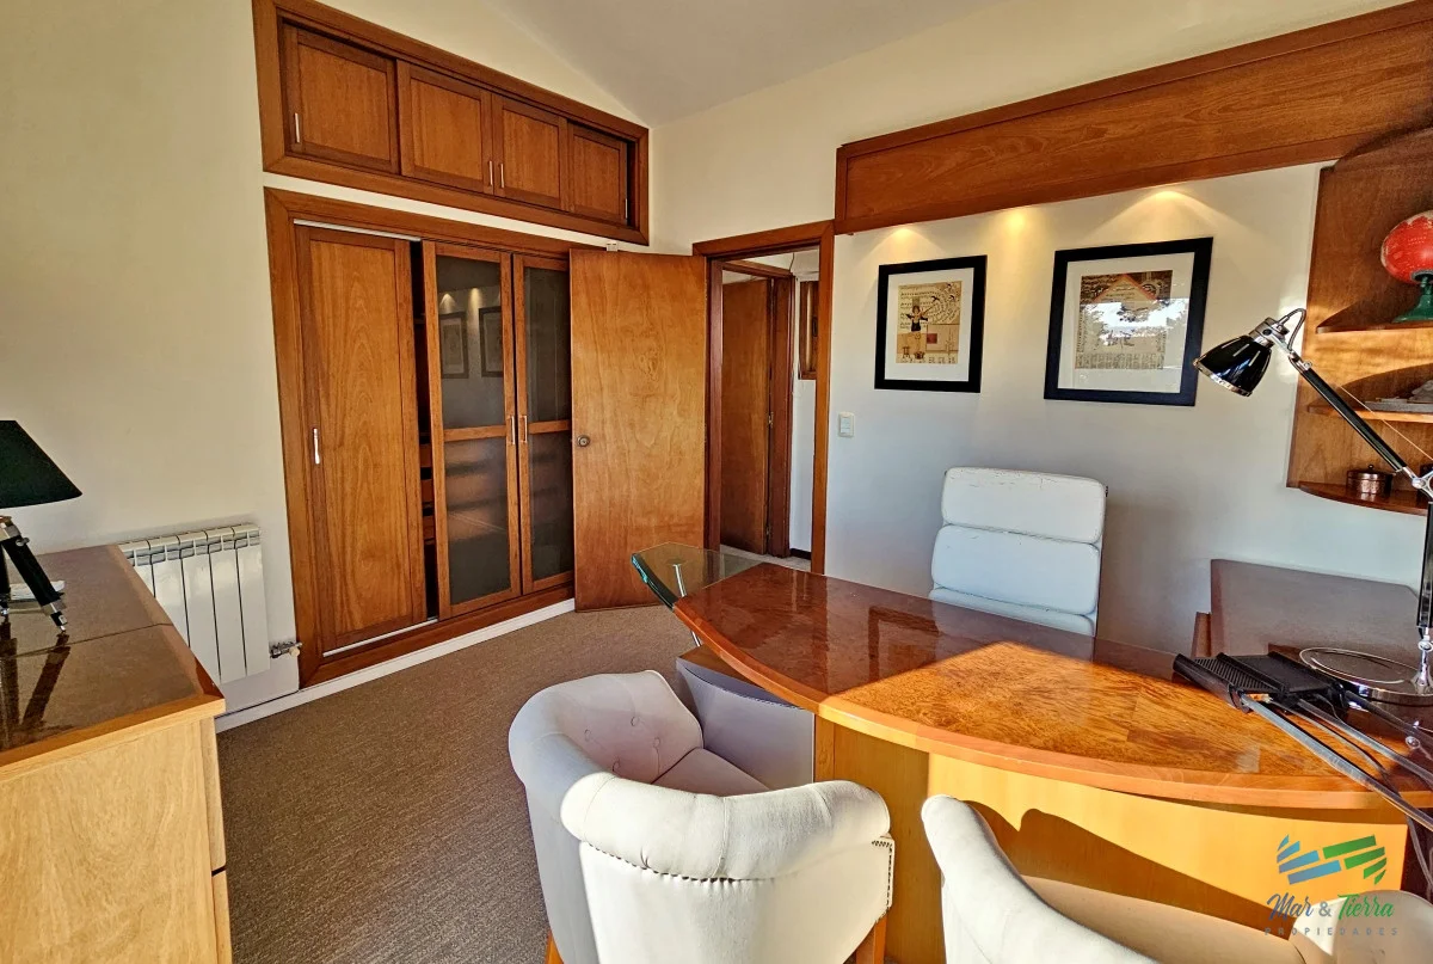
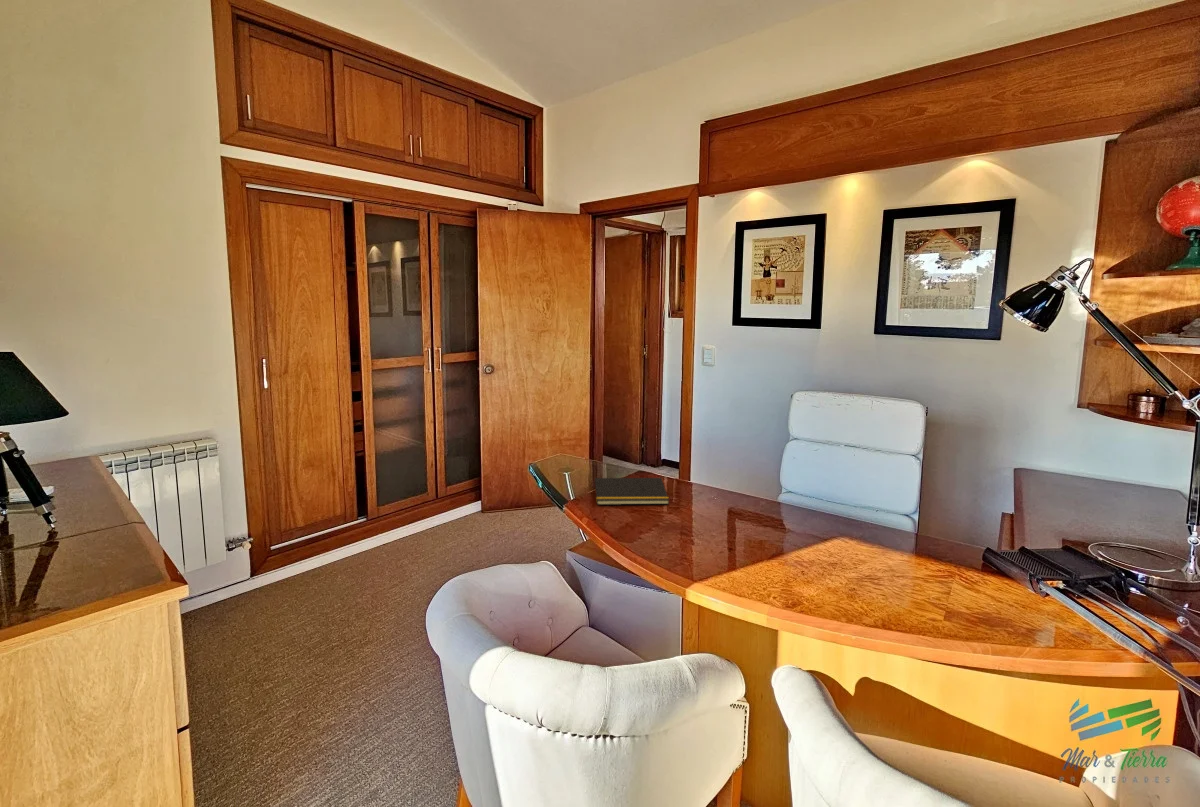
+ notepad (630, 490)
